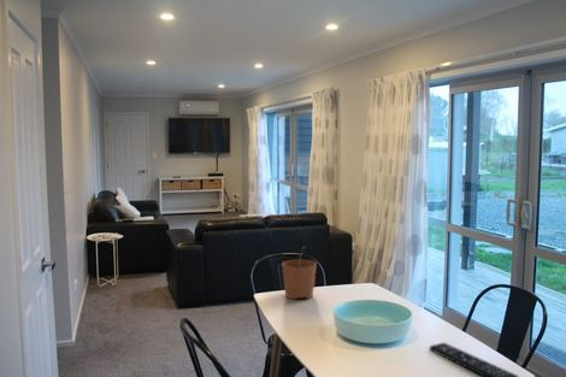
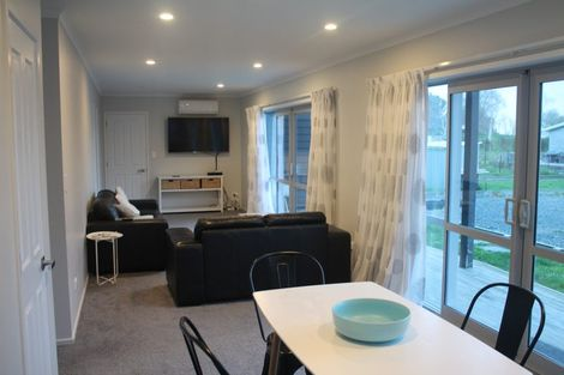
- plant pot (299, 271)
- remote control (470, 360)
